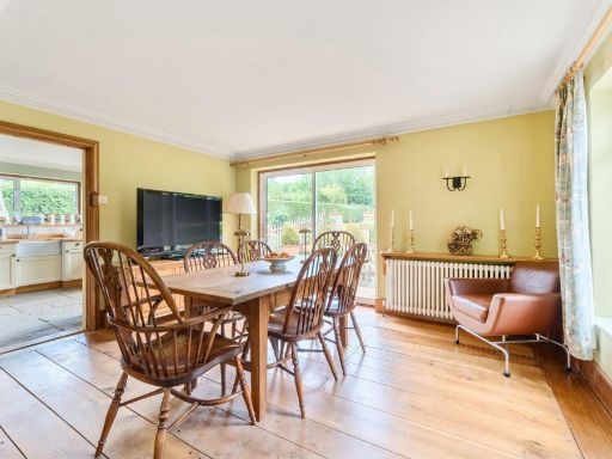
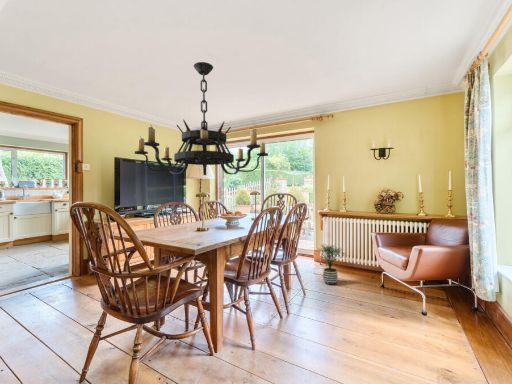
+ chandelier (204, 119)
+ potted plant (330, 263)
